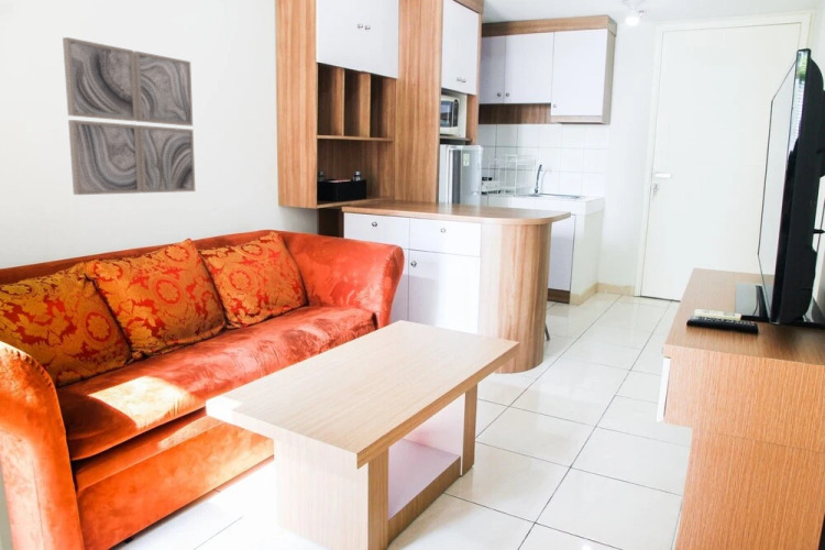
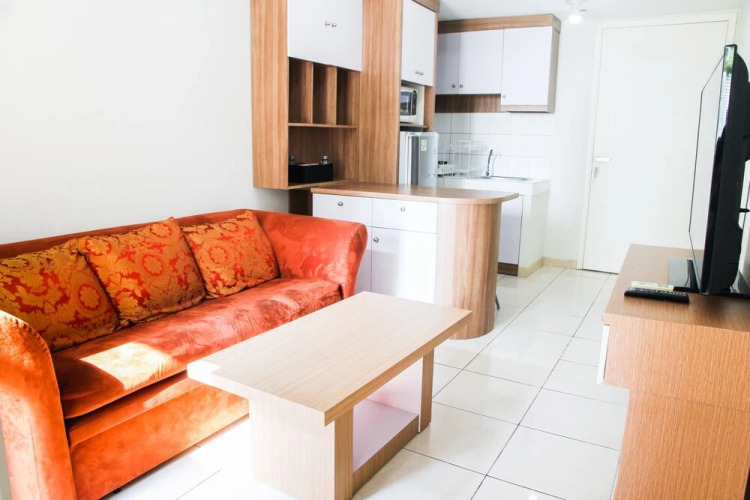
- wall art (138, 121)
